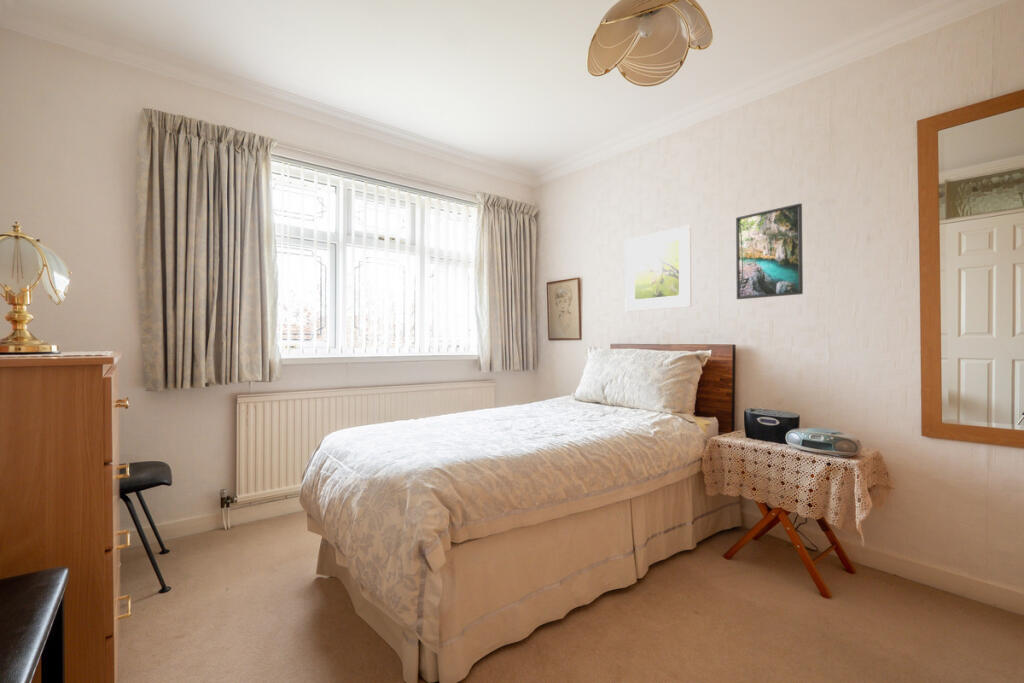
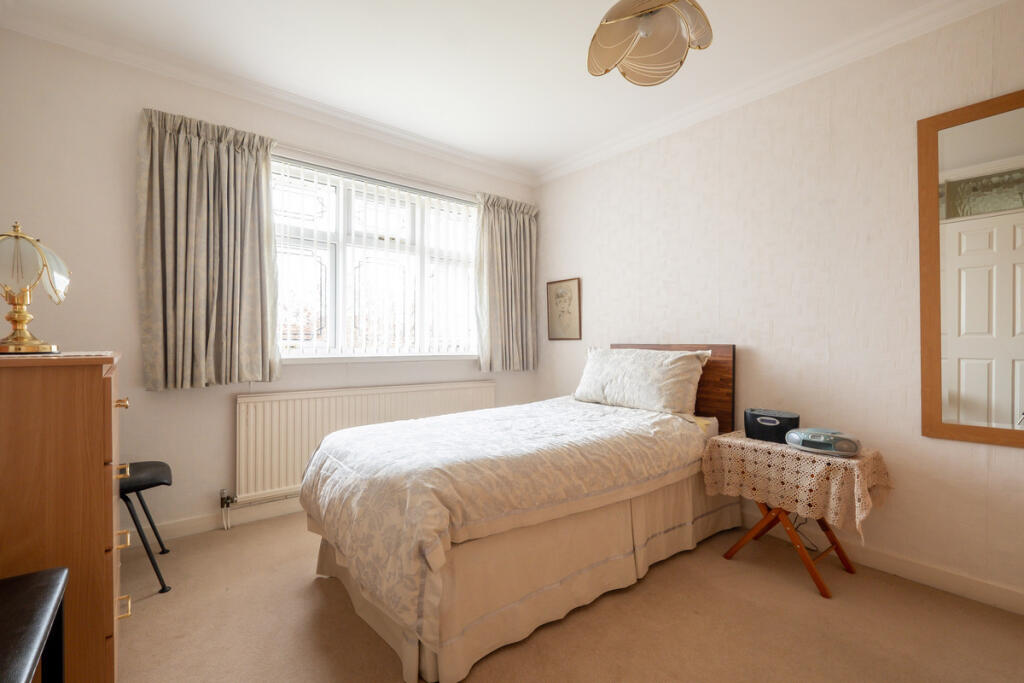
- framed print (767, 253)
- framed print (656, 271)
